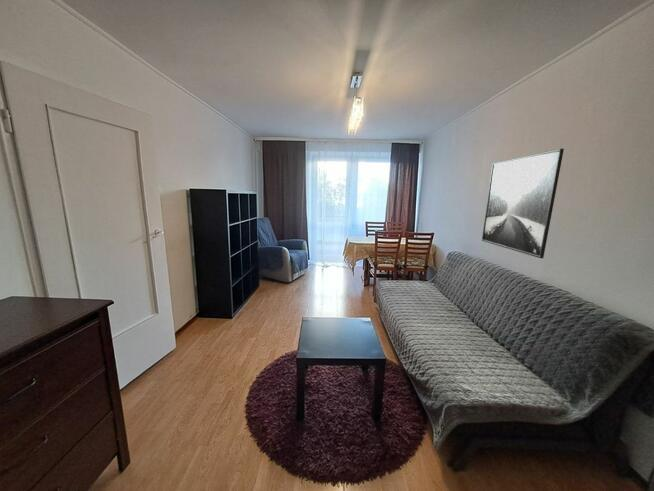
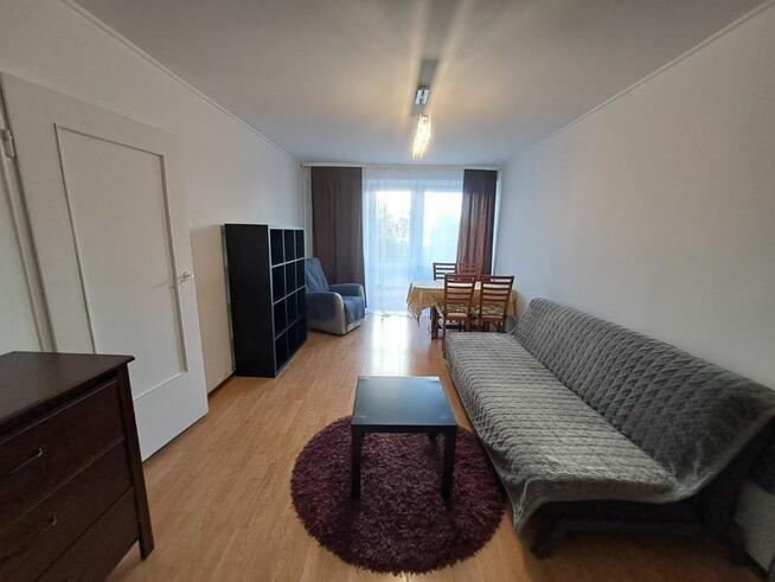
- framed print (514, 204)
